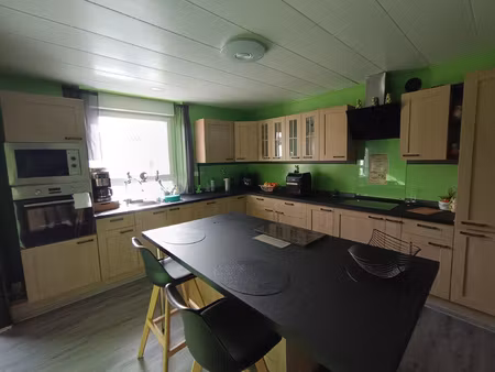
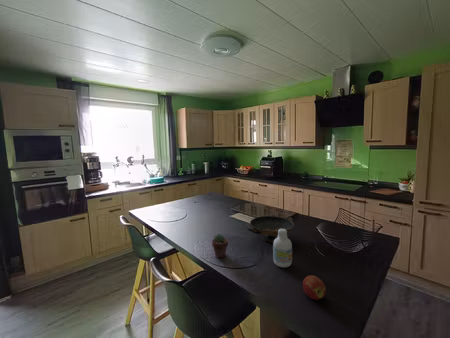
+ apple (313, 286)
+ bottle (282, 246)
+ decorative bowl (271, 230)
+ potted succulent (220, 244)
